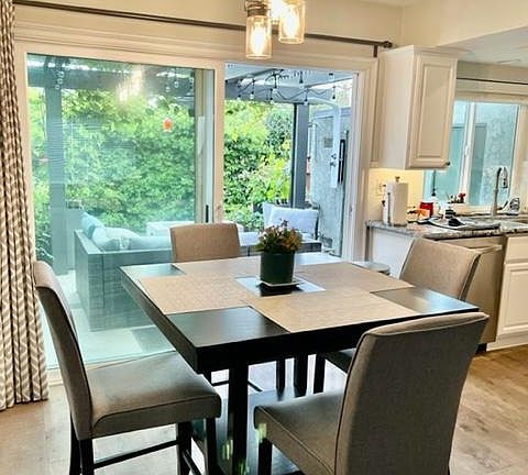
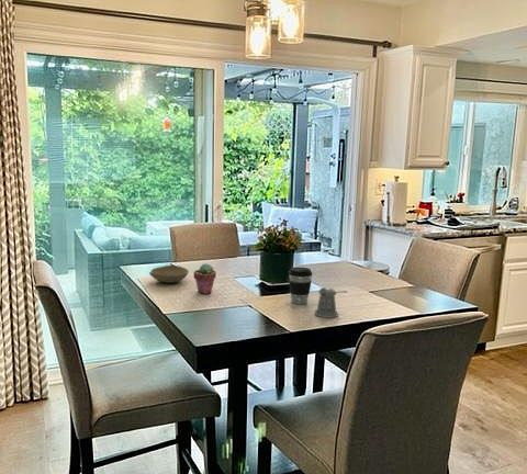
+ pepper shaker (329, 301)
+ bowl (169, 274)
+ potted succulent (204, 278)
+ coffee cup (300, 285)
